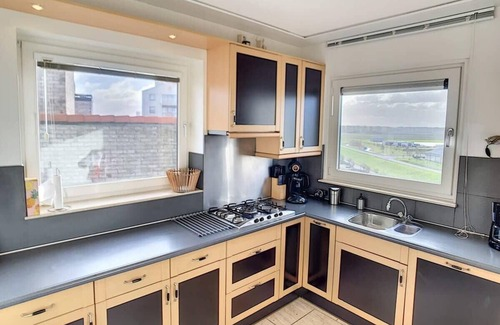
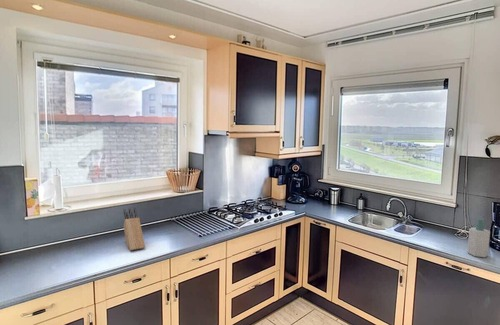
+ soap bottle (479, 236)
+ knife block (133, 227)
